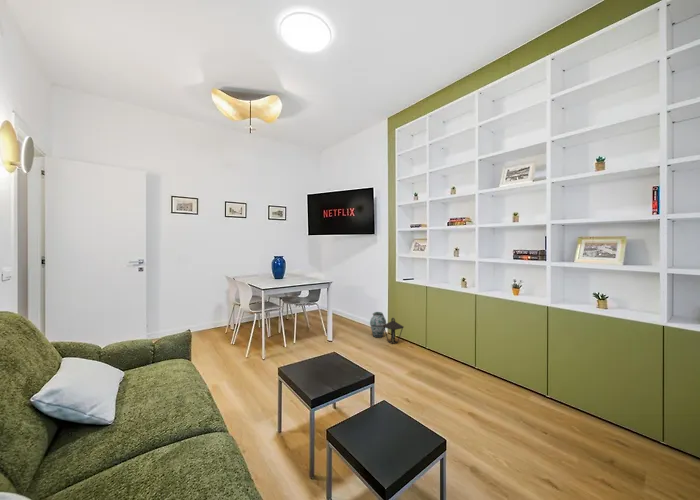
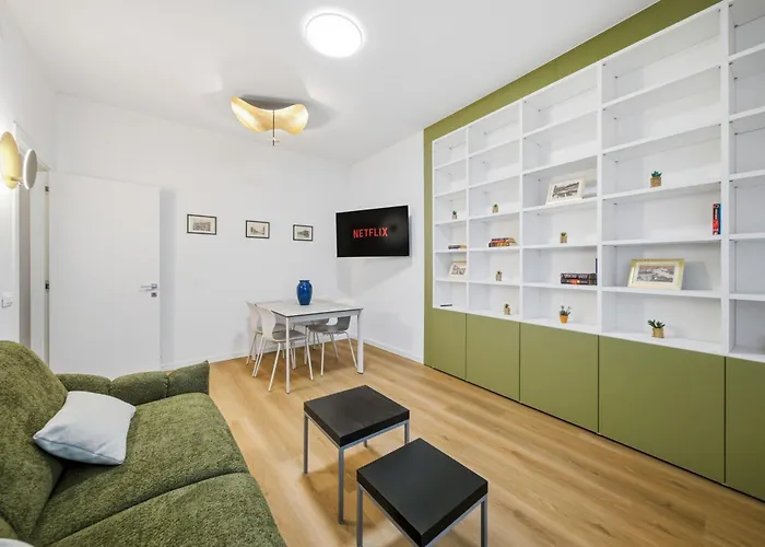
- lantern (393, 330)
- vase (378, 324)
